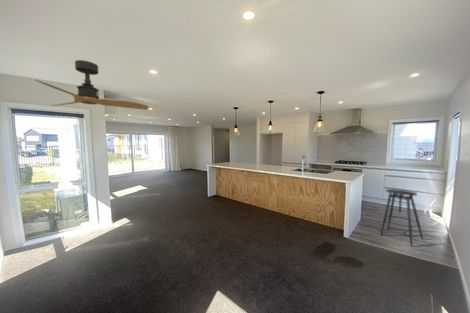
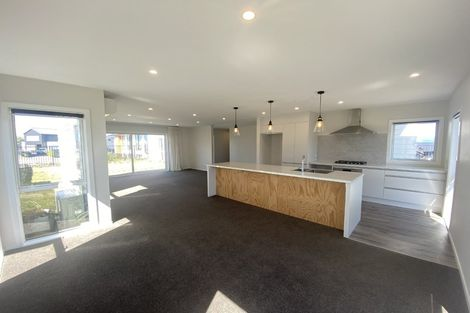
- ceiling fan (97, 89)
- stool (400, 212)
